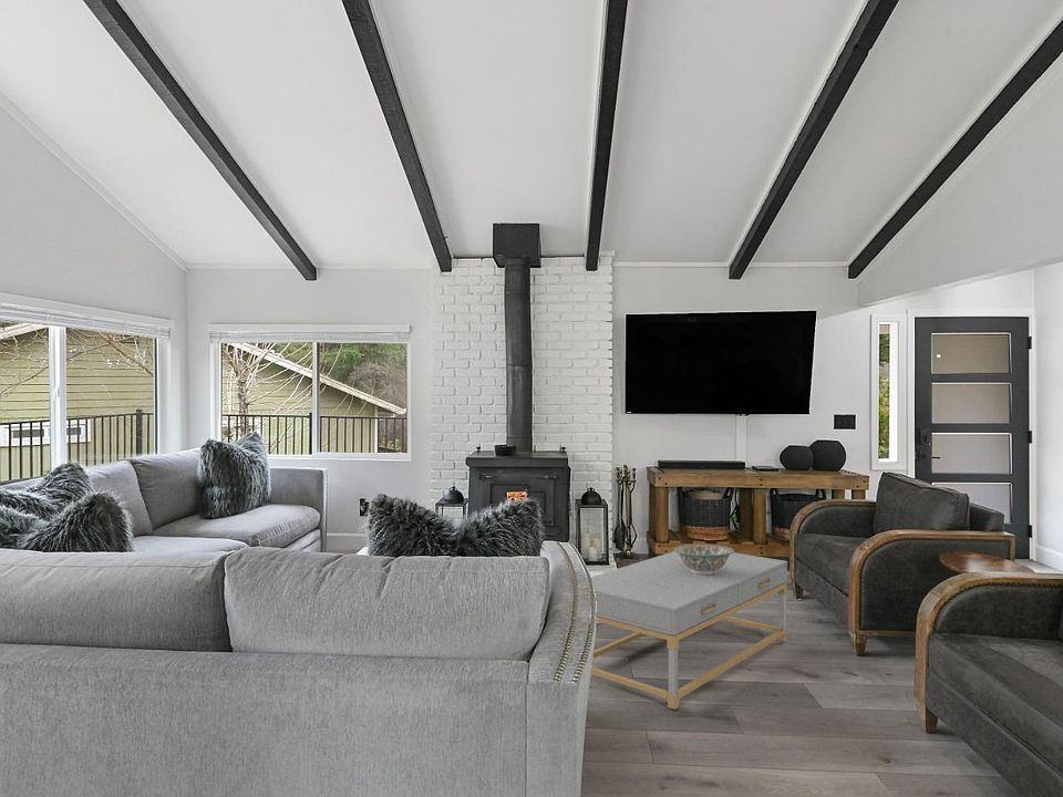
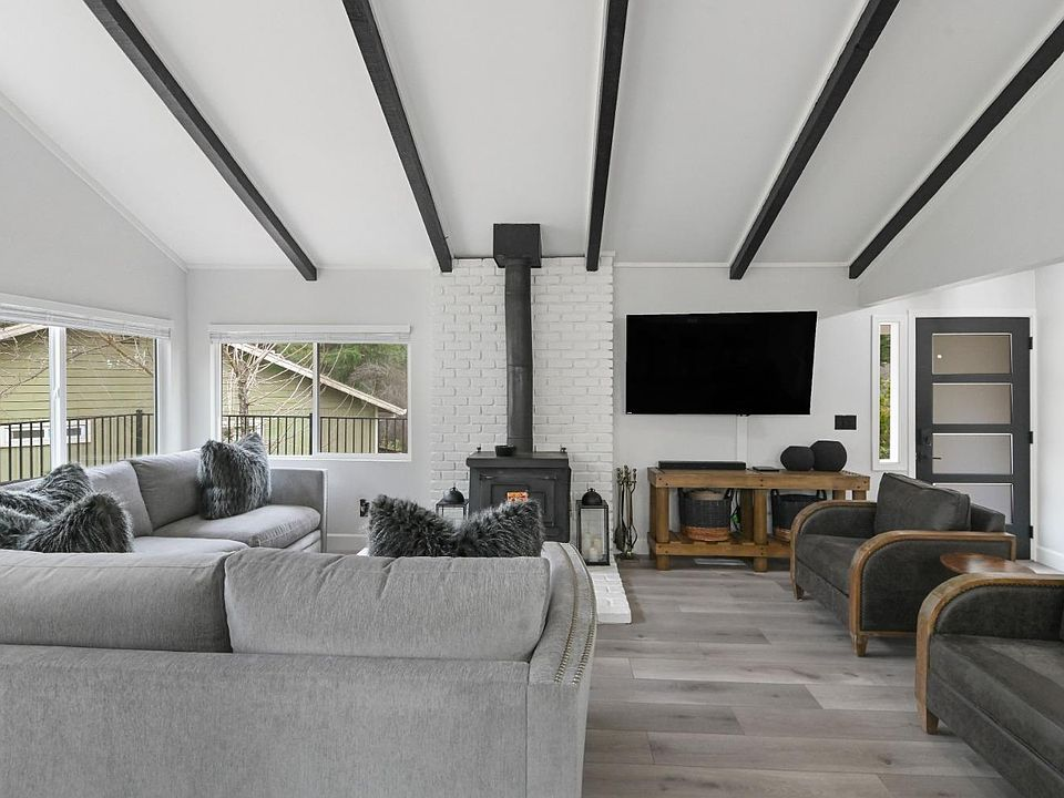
- coffee table (685, 614)
- decorative bowl (703, 559)
